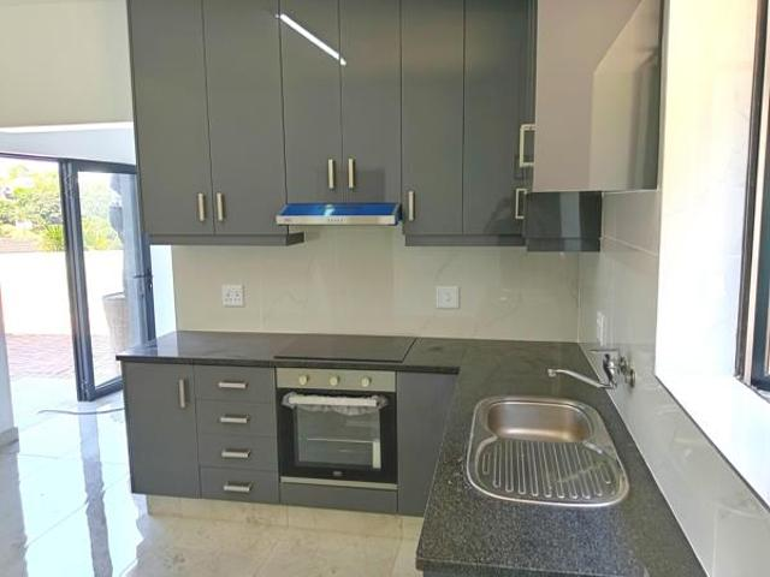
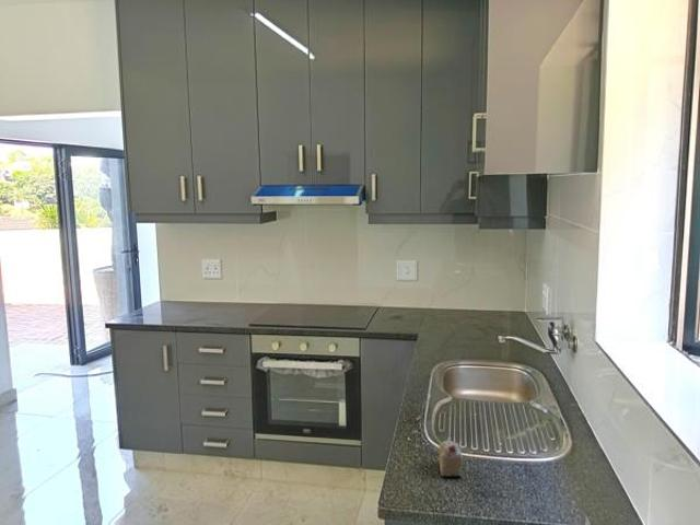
+ cake slice (450, 455)
